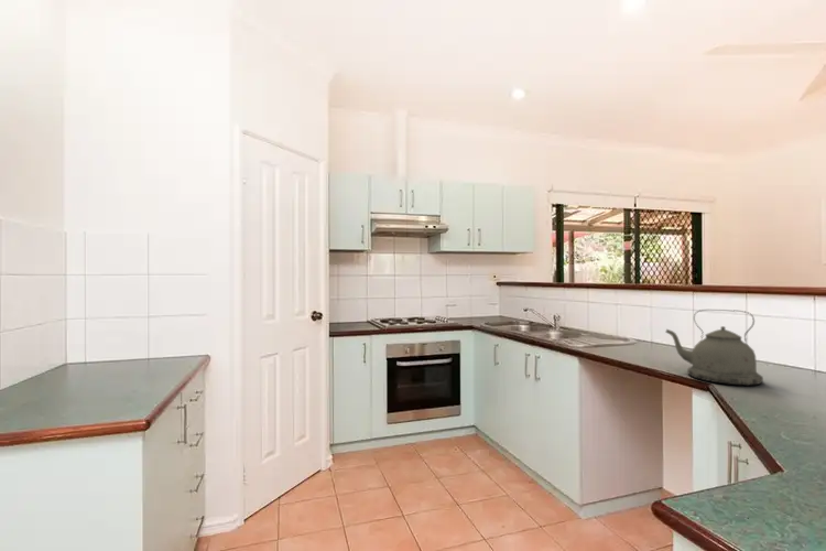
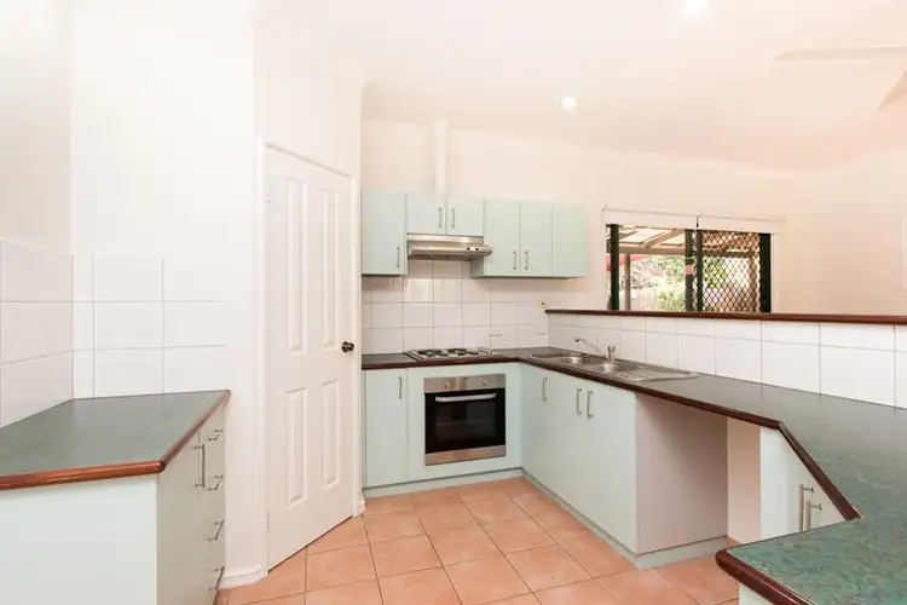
- kettle (718, 343)
